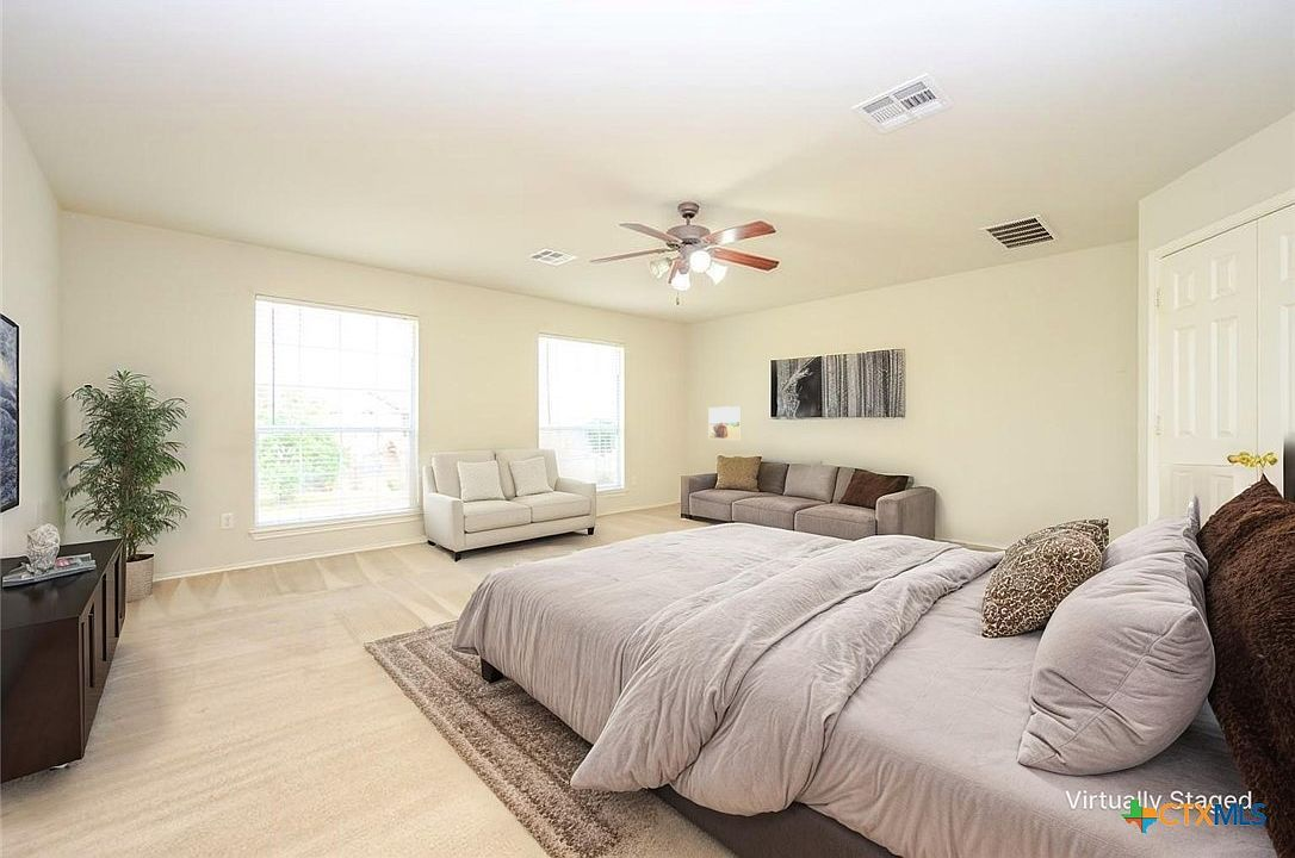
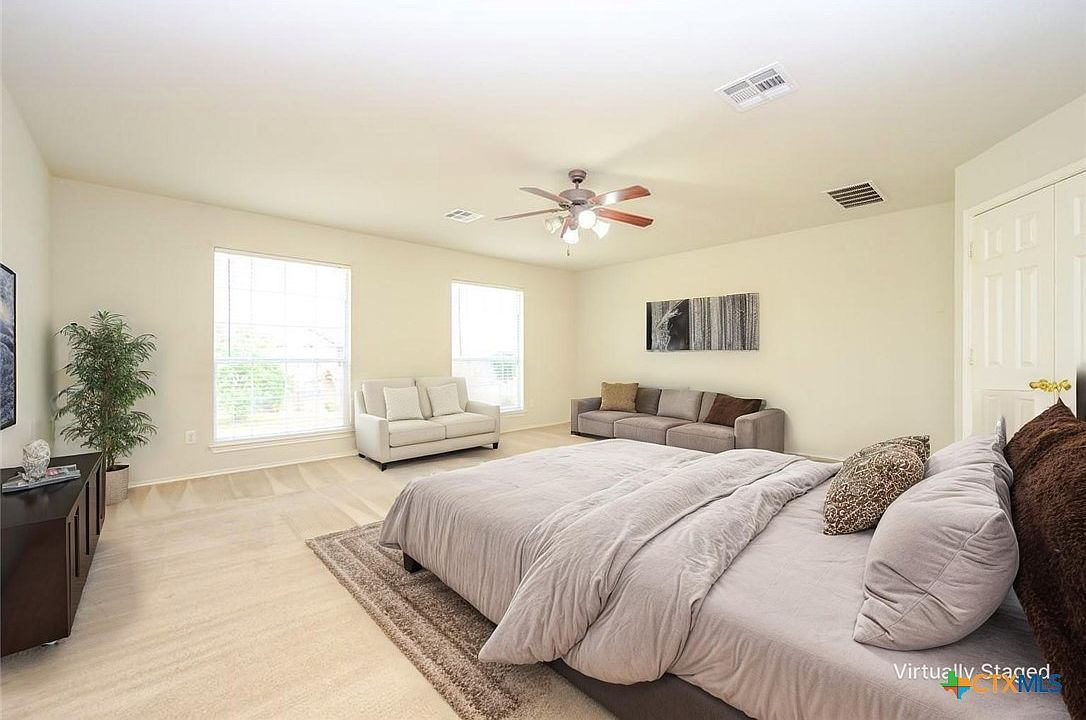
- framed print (724, 423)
